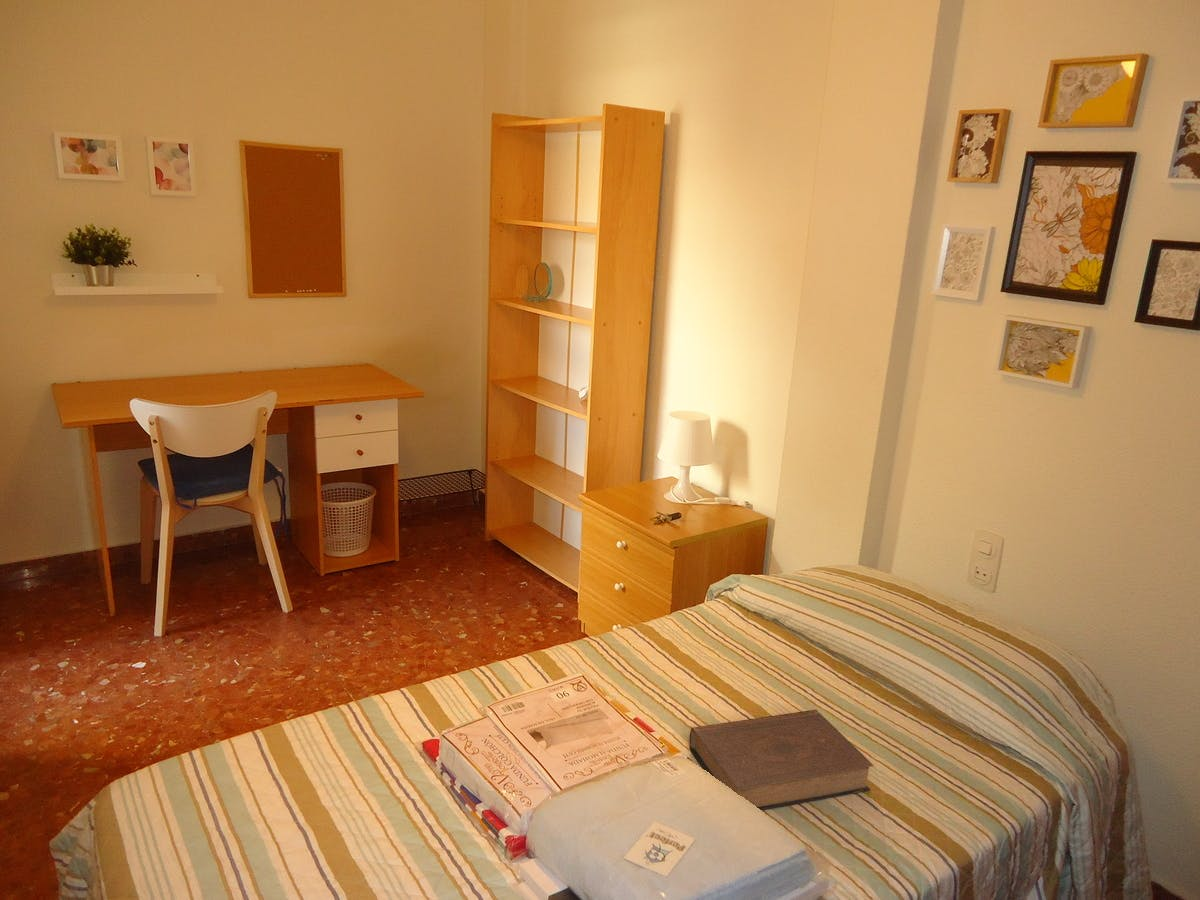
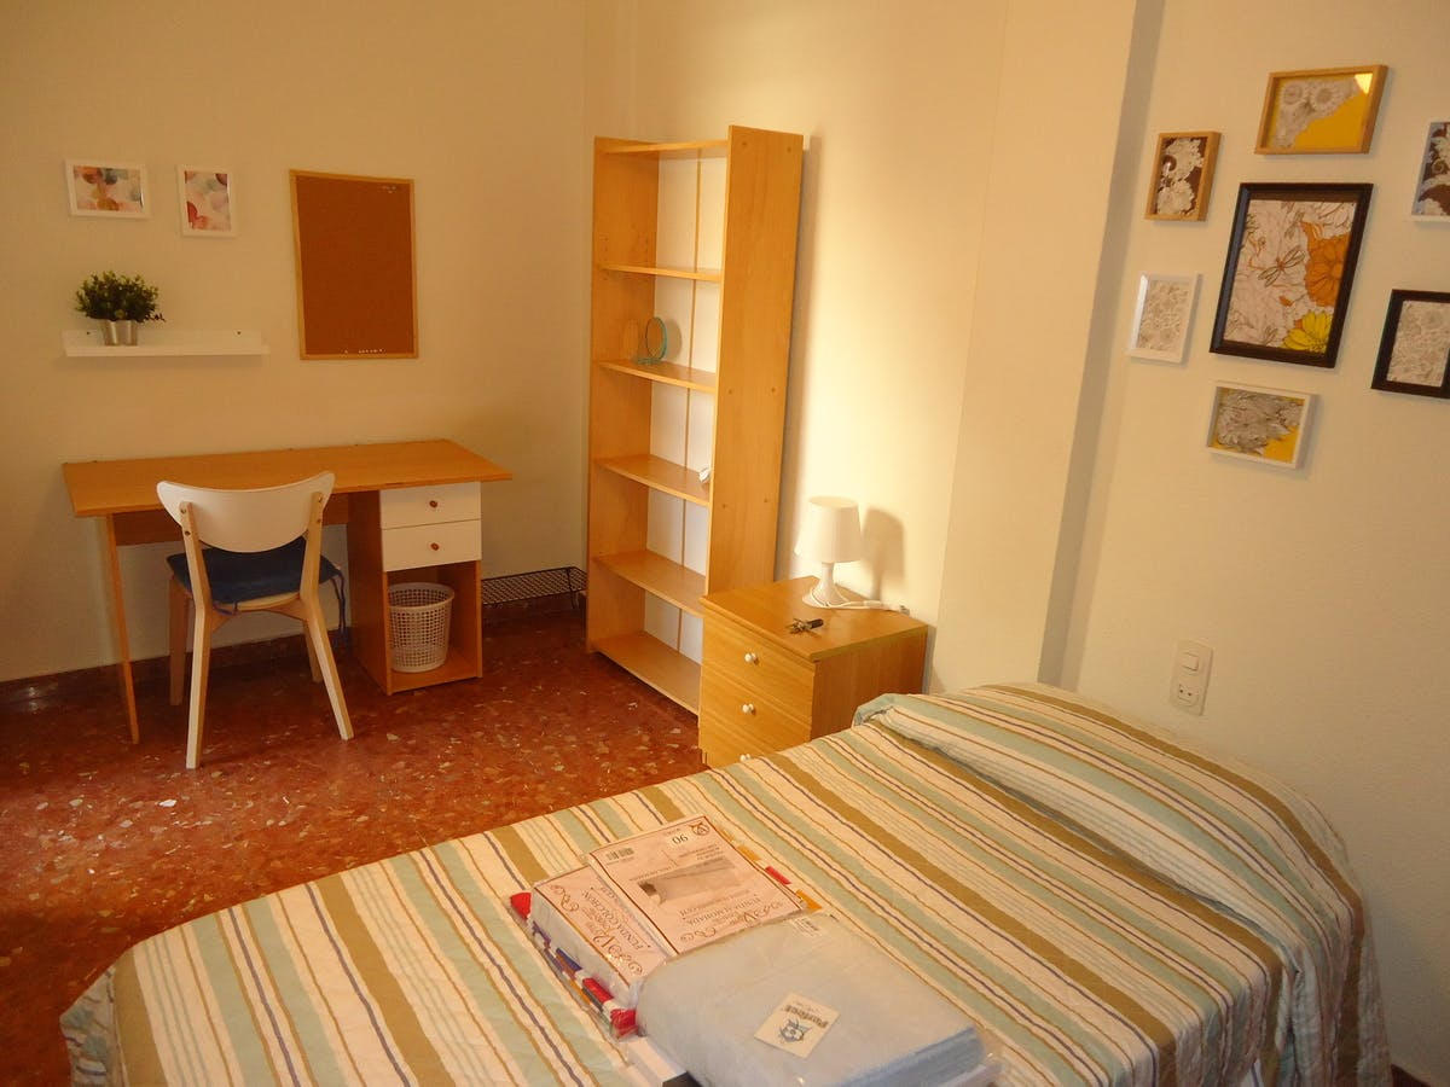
- book (778, 757)
